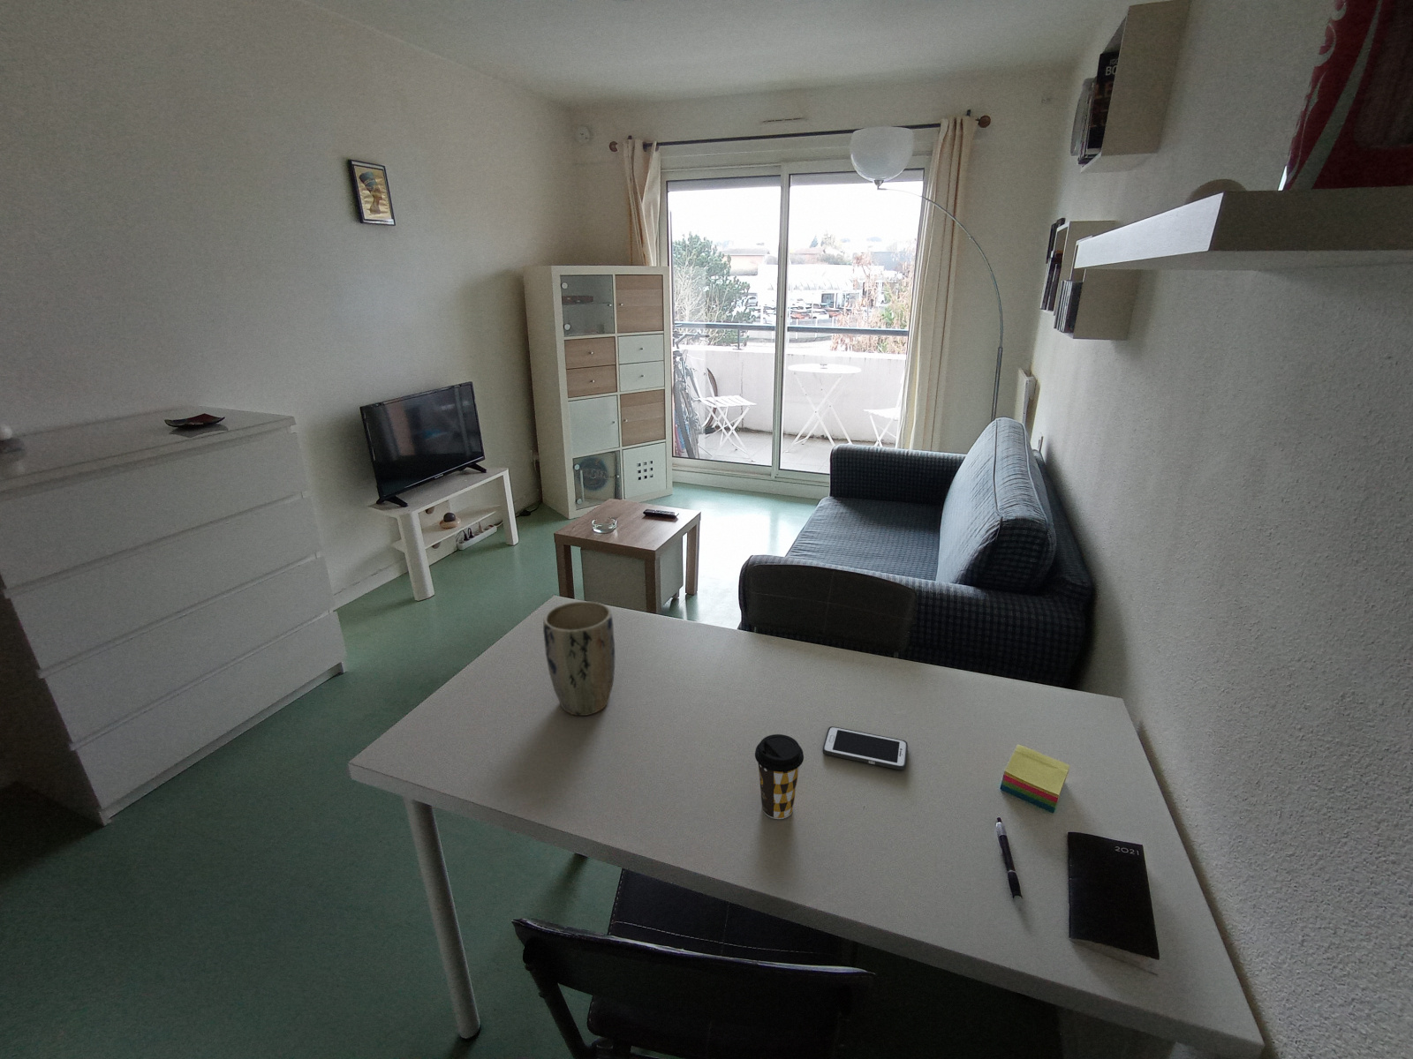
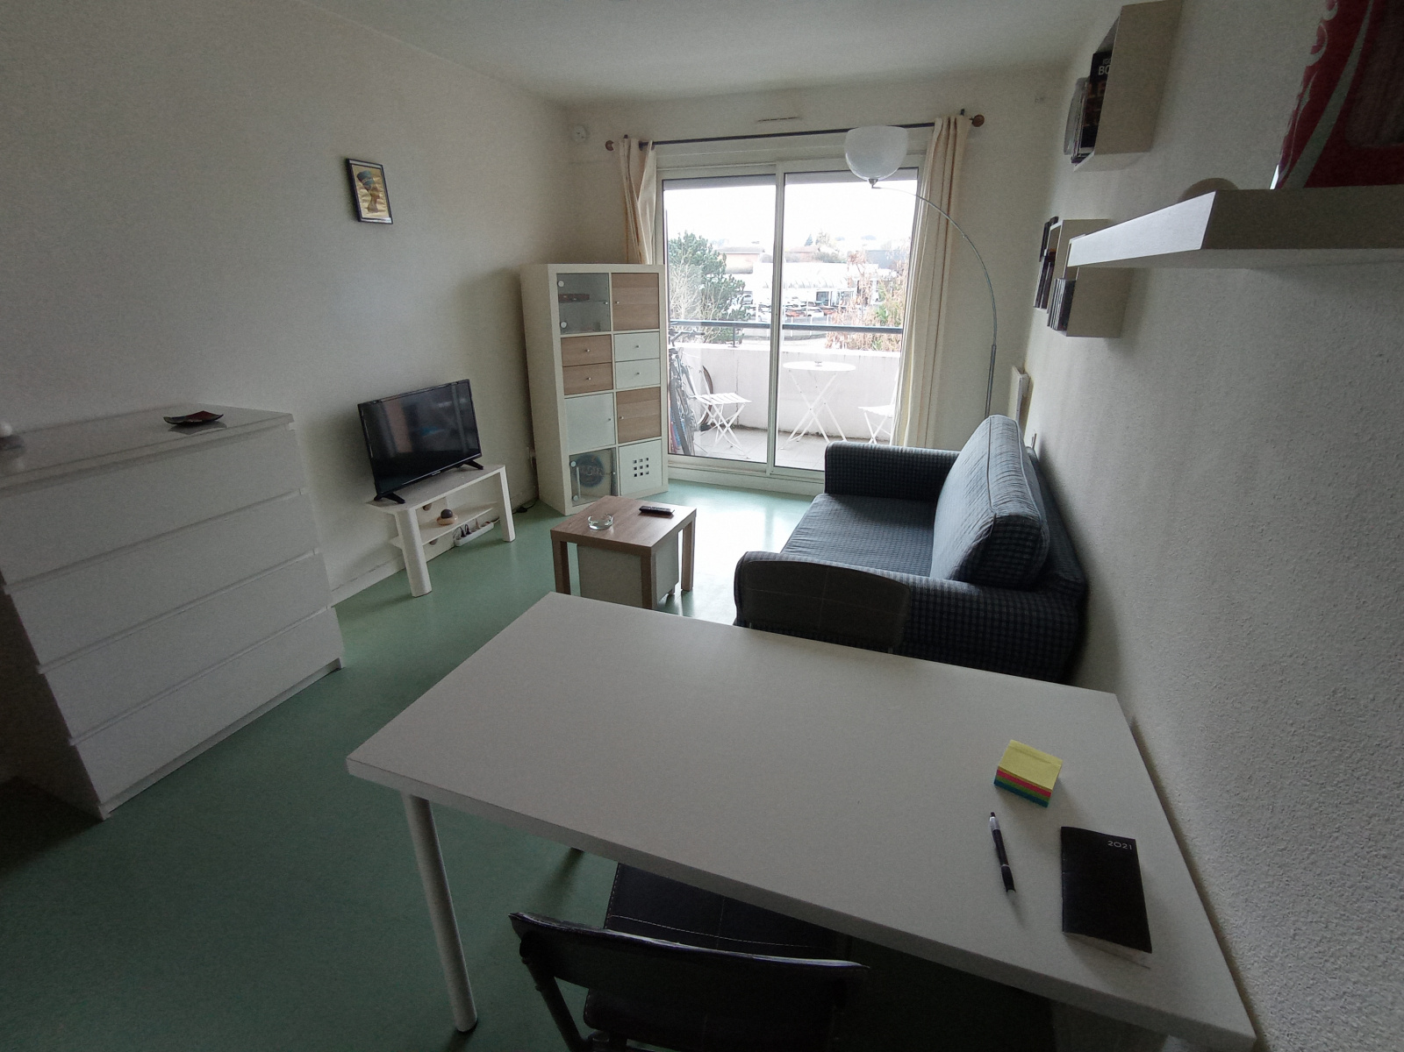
- plant pot (581, 660)
- coffee cup (778, 778)
- cell phone (864, 748)
